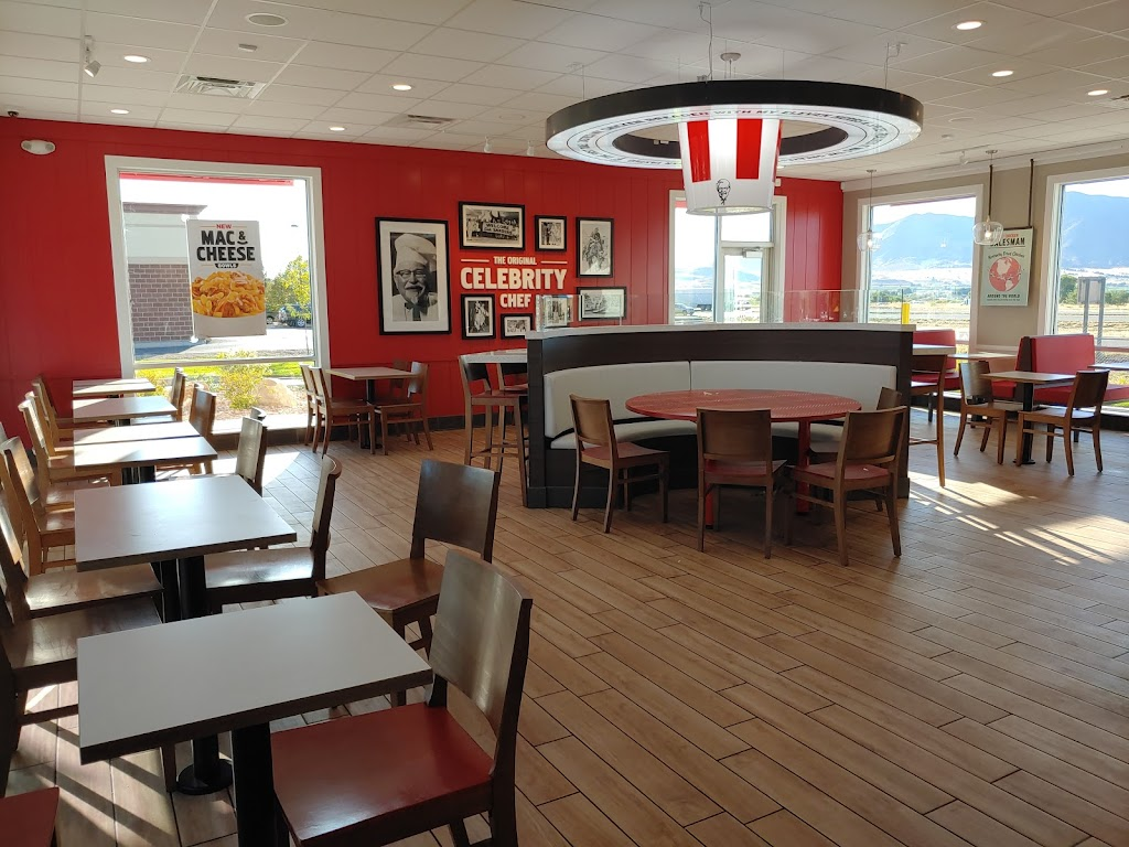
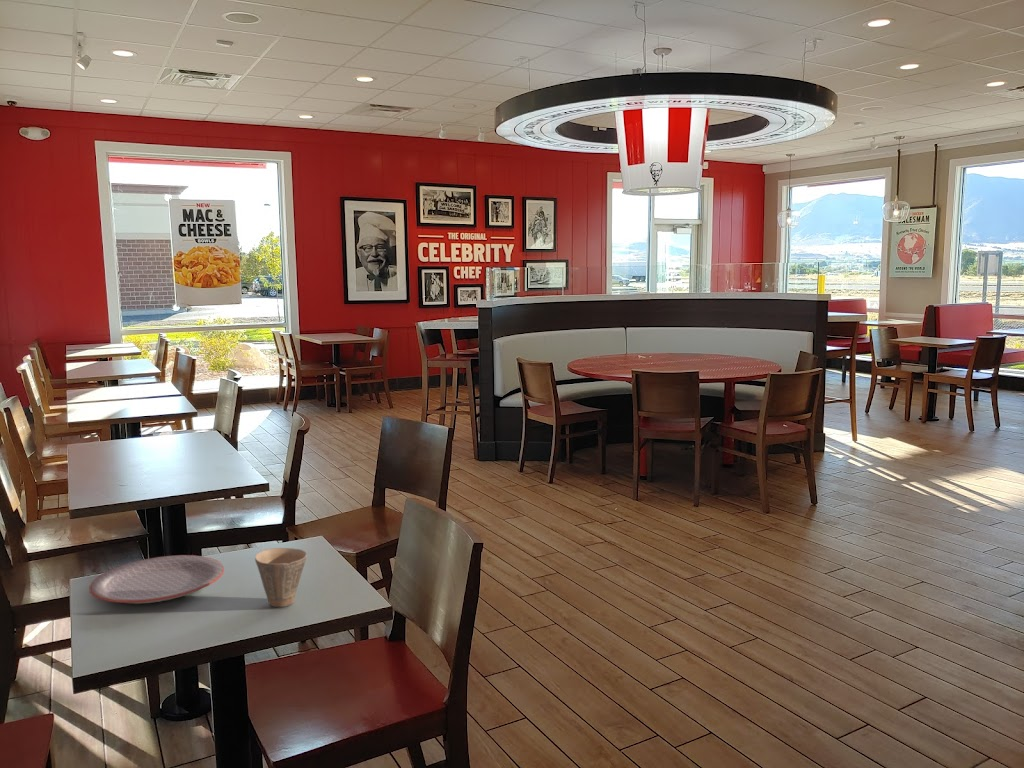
+ plate (159, 581)
+ cup (282, 578)
